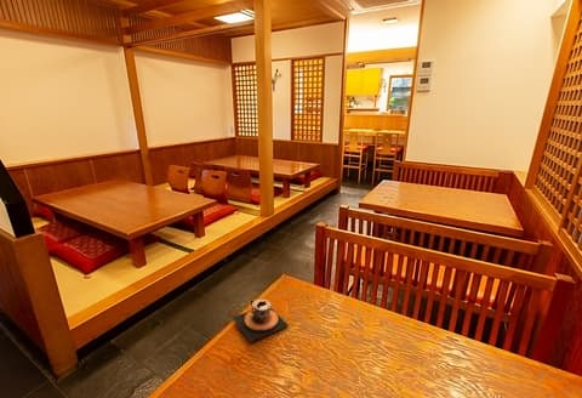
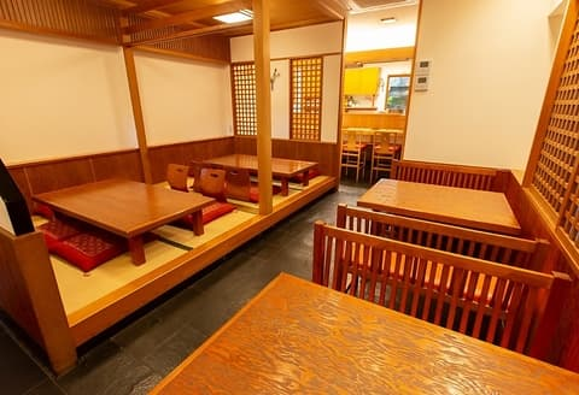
- teacup (259, 314)
